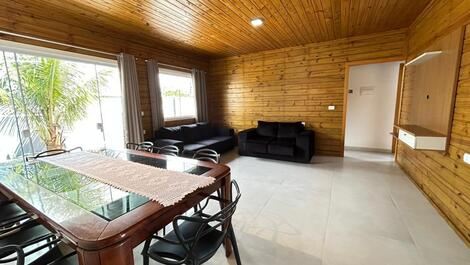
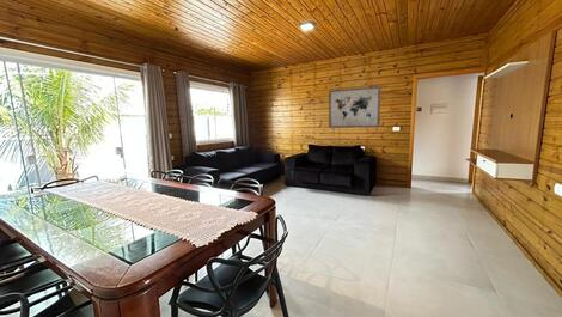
+ wall art (353, 108)
